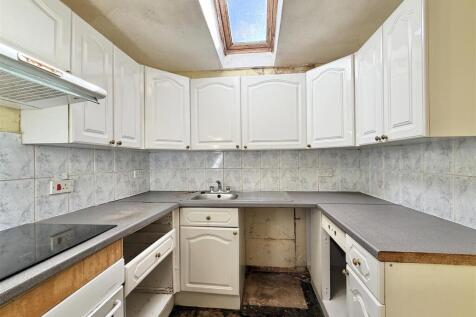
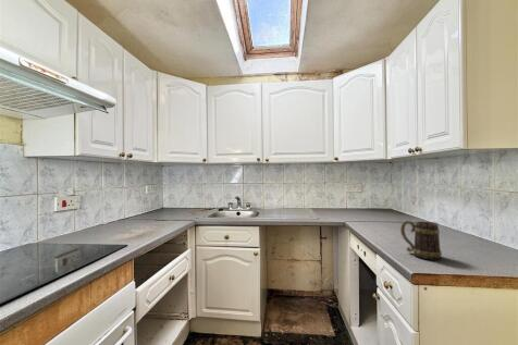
+ mug (420, 238)
